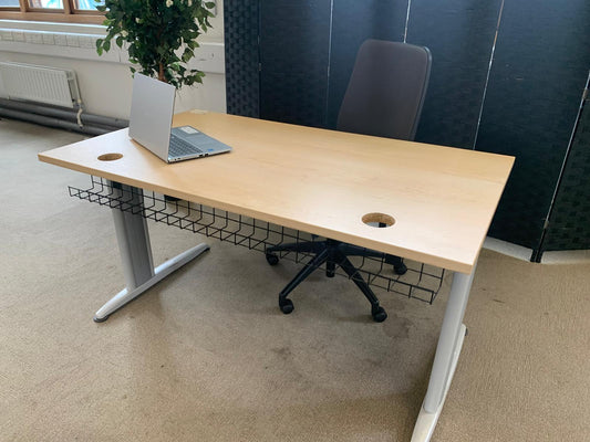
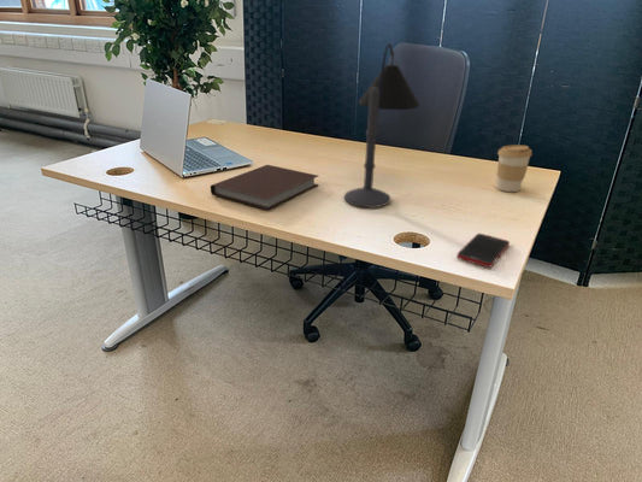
+ coffee cup (512, 166)
+ cell phone (483, 249)
+ desk lamp (377, 118)
+ notebook (266, 184)
